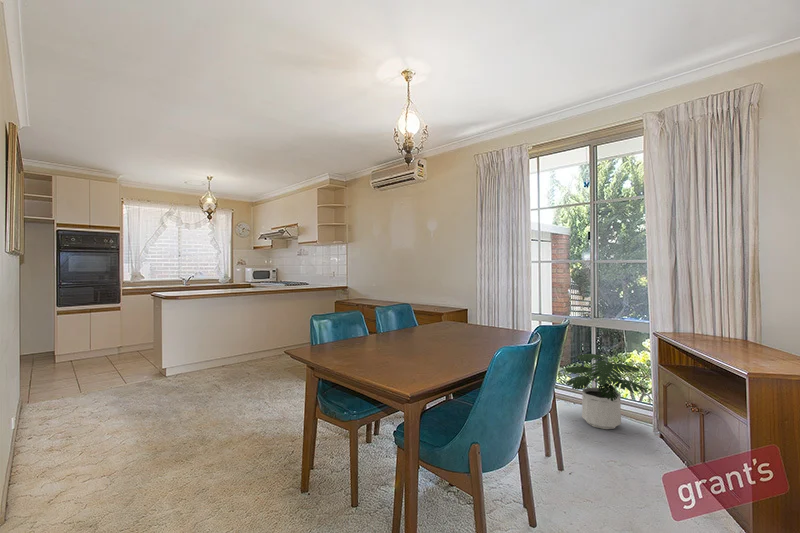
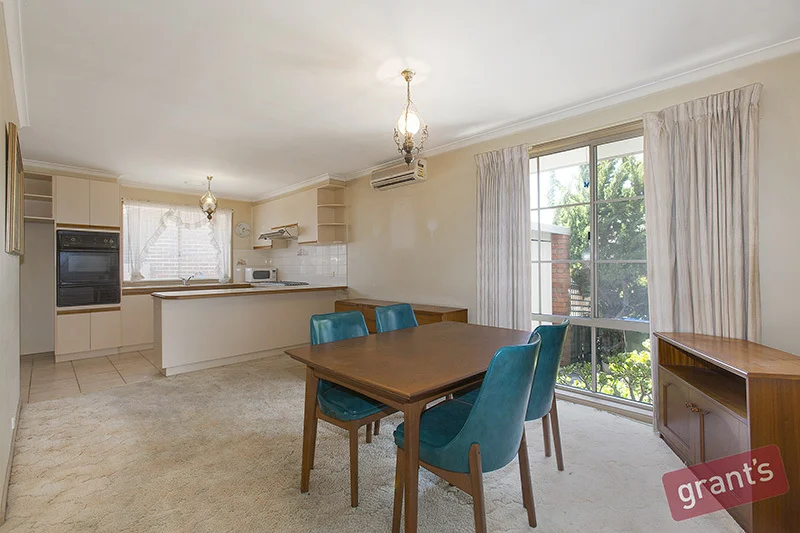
- potted plant (602, 391)
